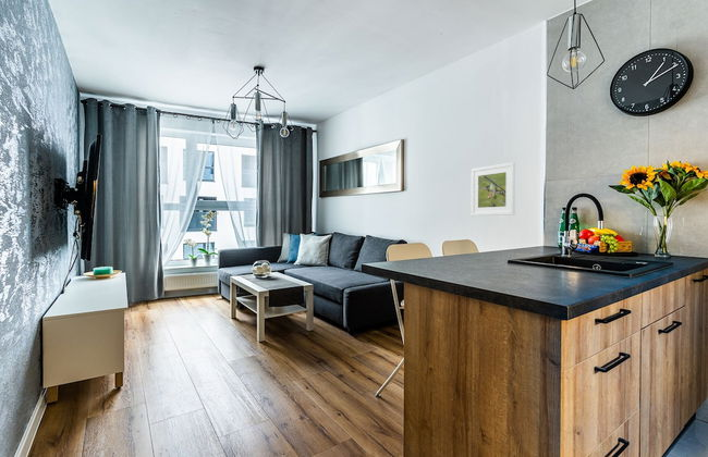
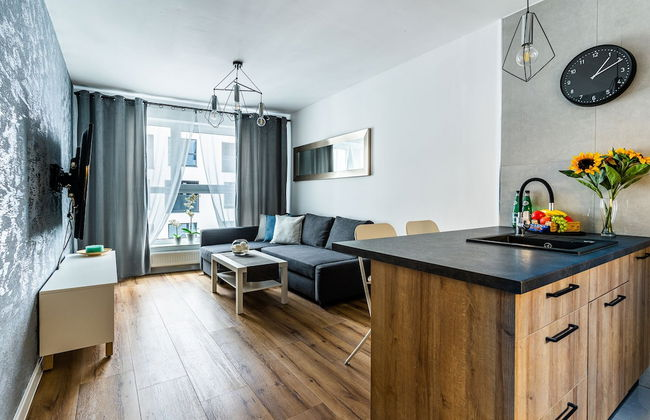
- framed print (491, 190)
